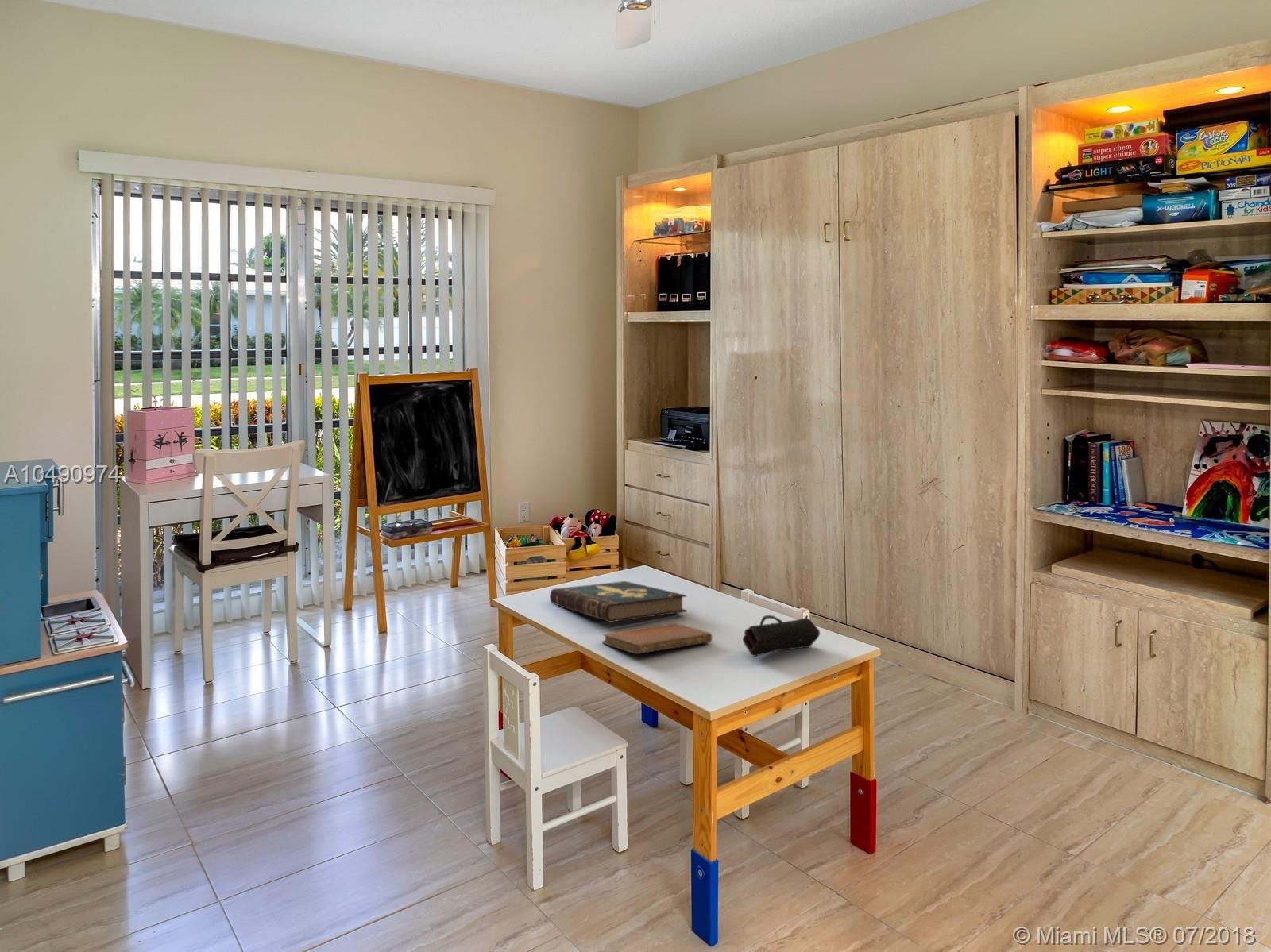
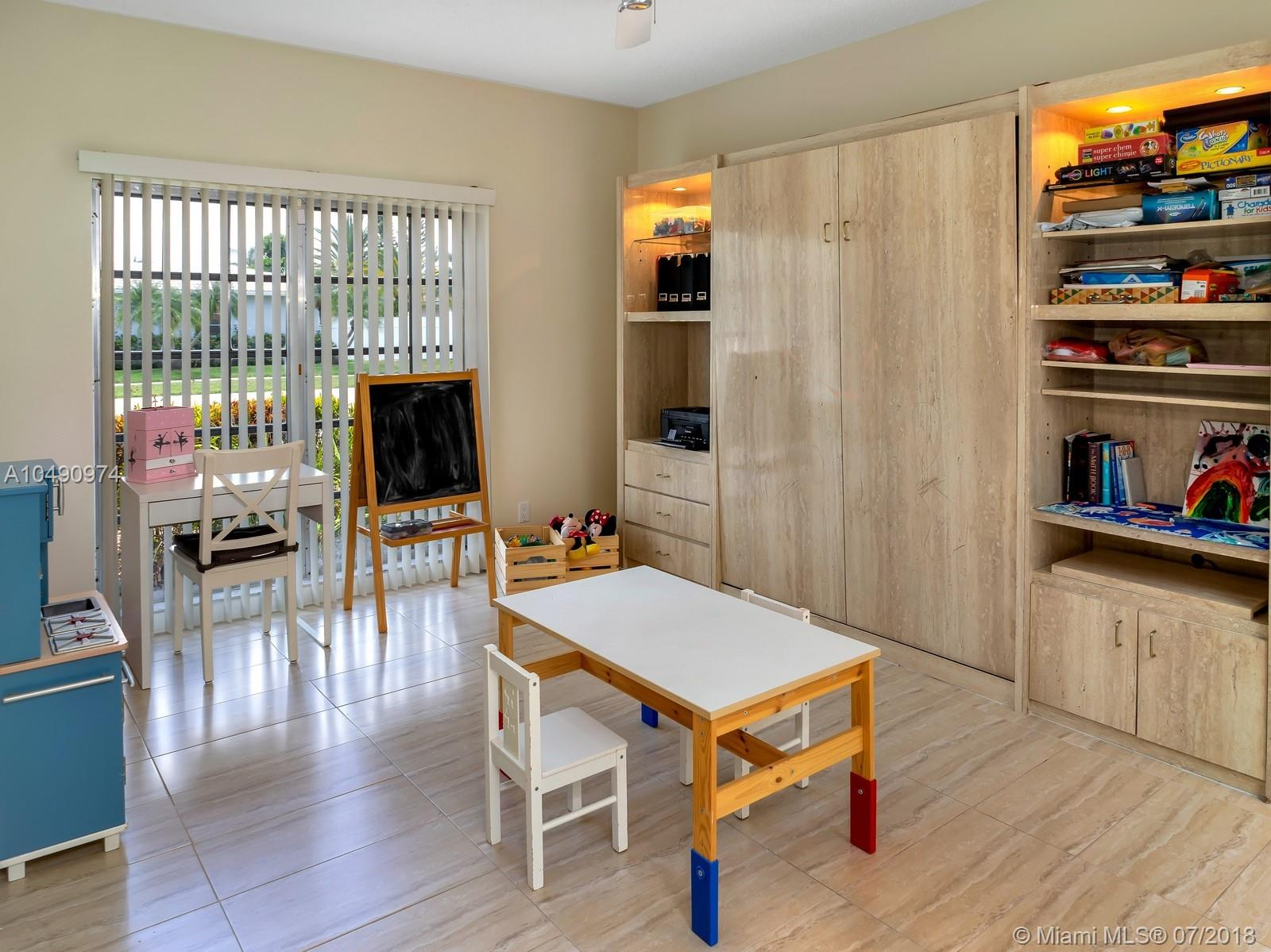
- book (616, 600)
- notebook (657, 638)
- pencil case (782, 634)
